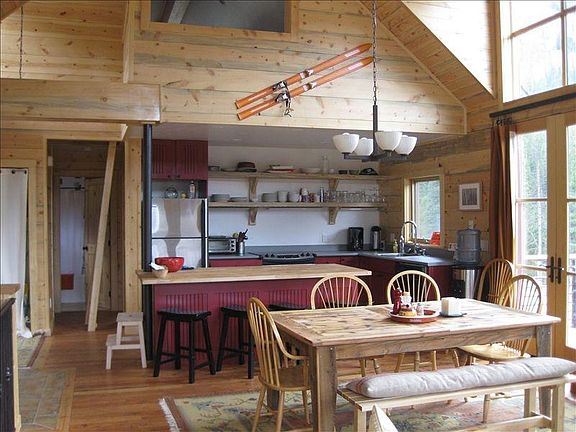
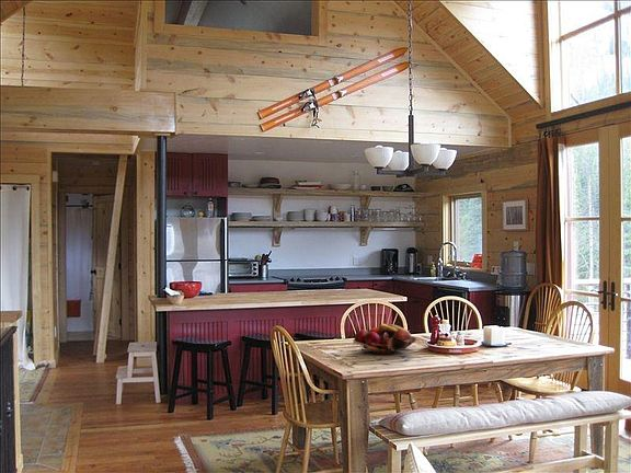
+ fruit basket (385, 337)
